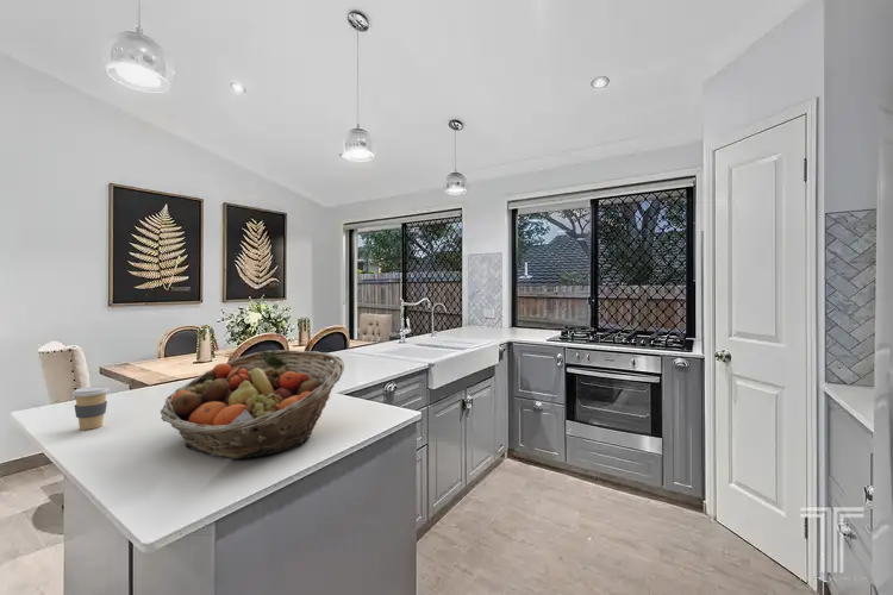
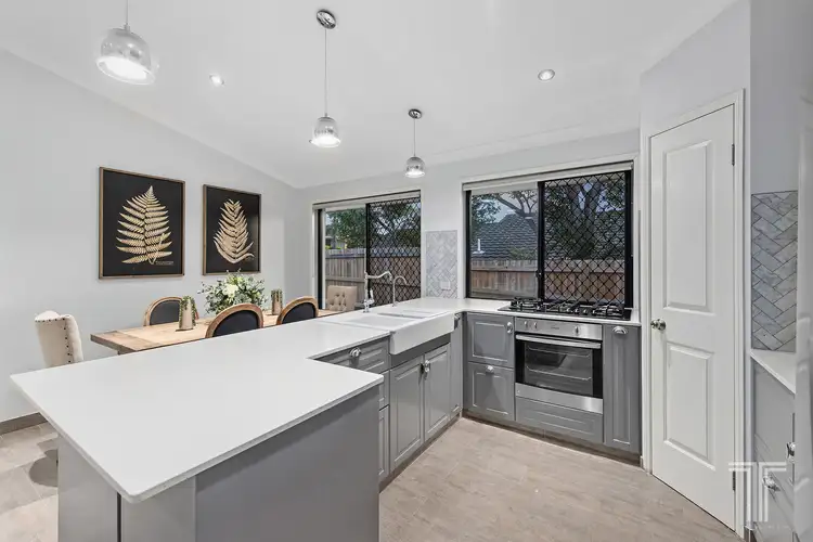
- fruit basket (257, 396)
- coffee cup (90, 407)
